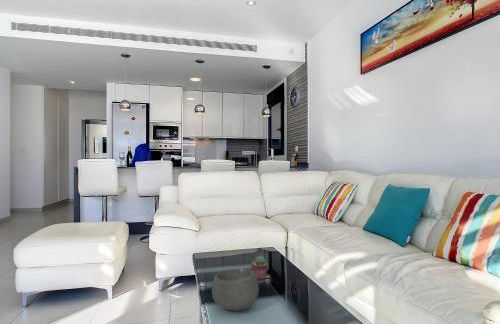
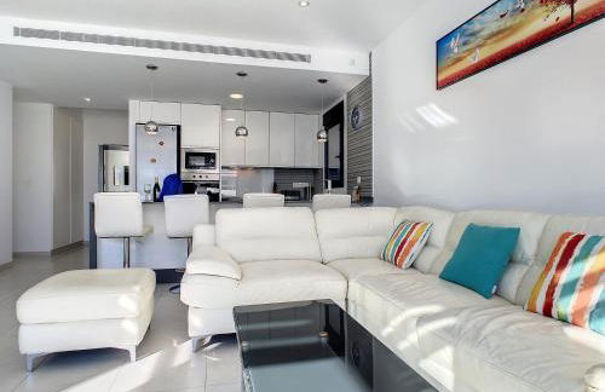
- potted succulent (259, 267)
- bowl (235, 289)
